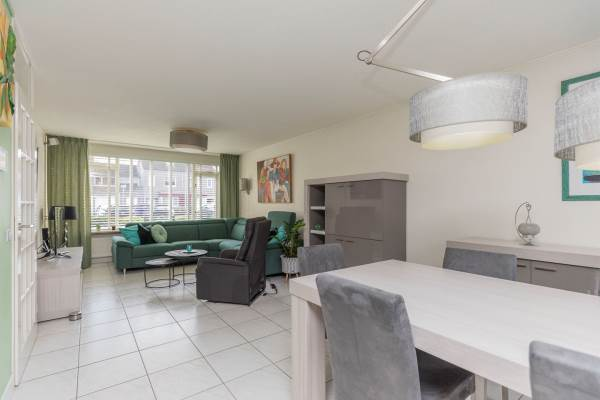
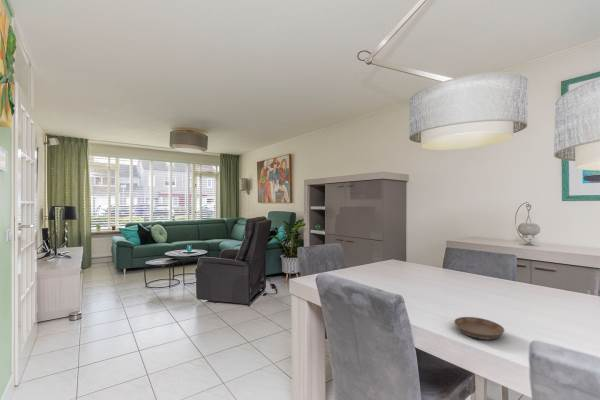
+ saucer (478, 328)
